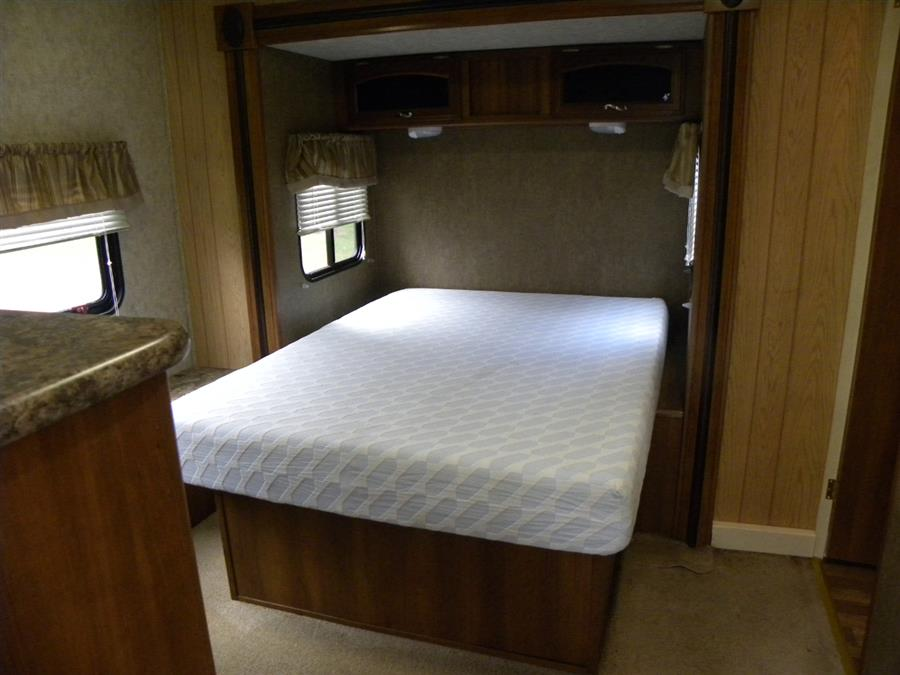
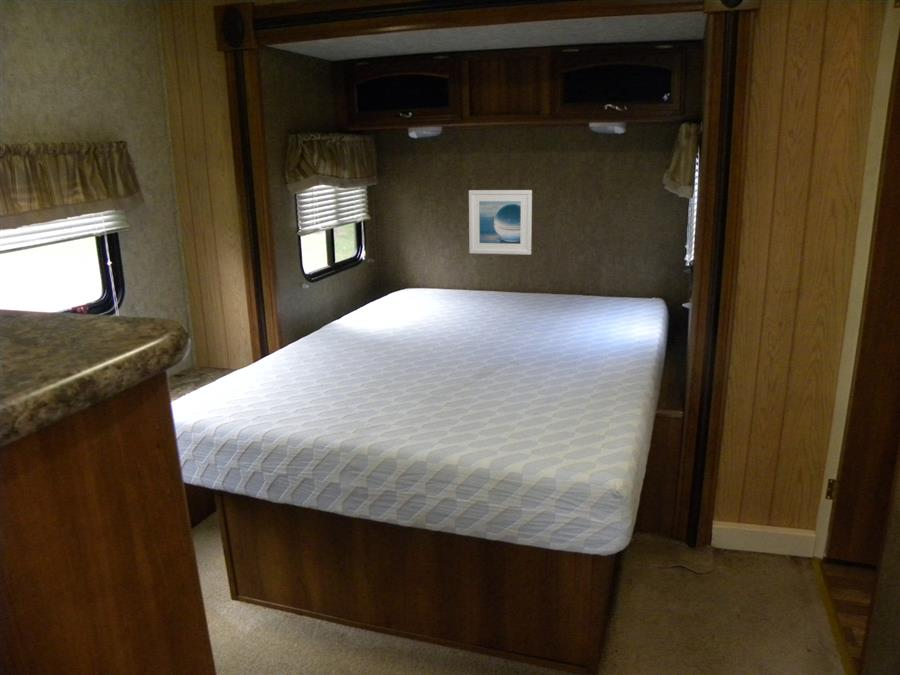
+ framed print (500, 222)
